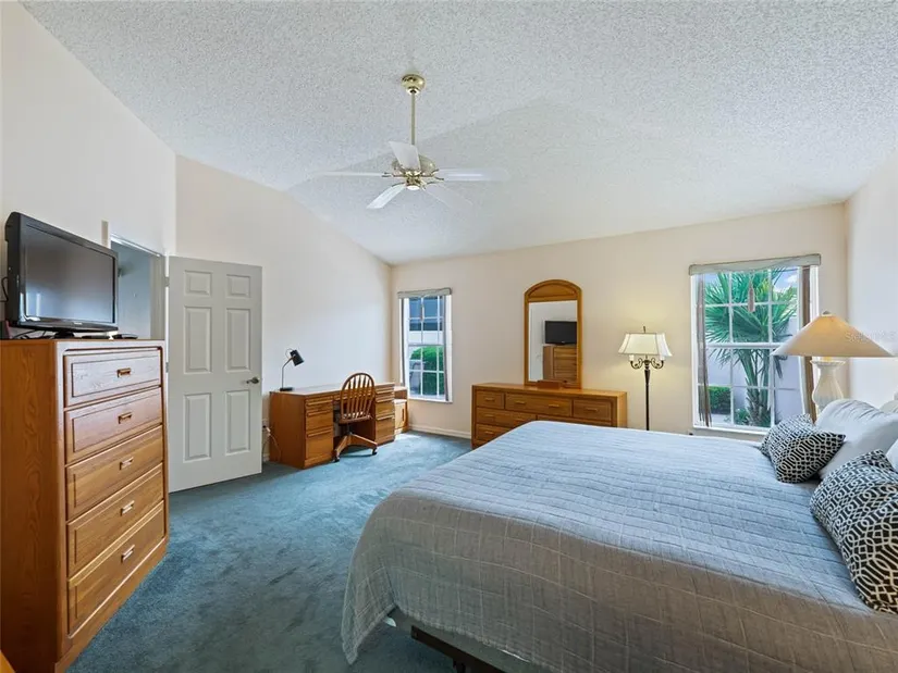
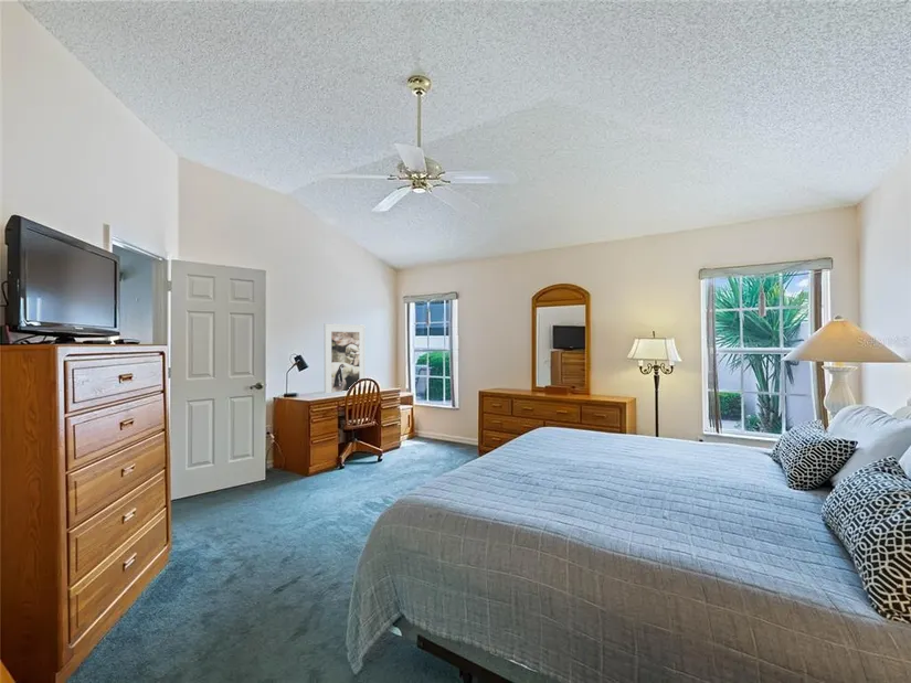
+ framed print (346, 361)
